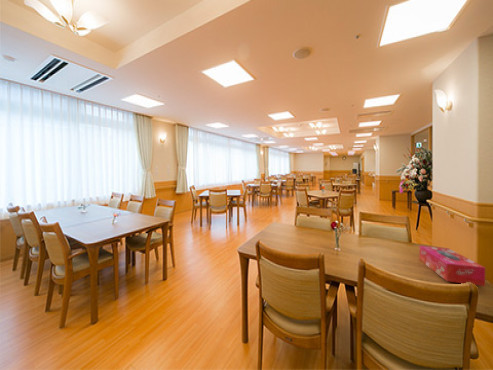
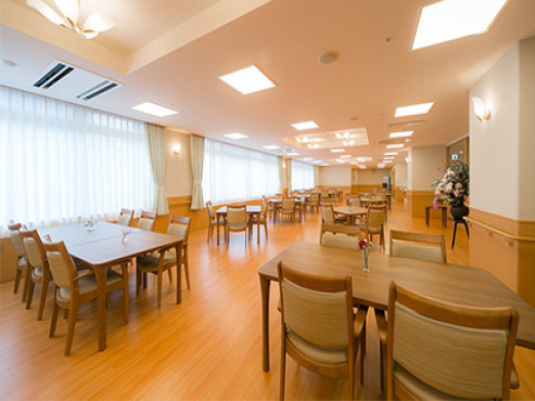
- tissue box (447, 263)
